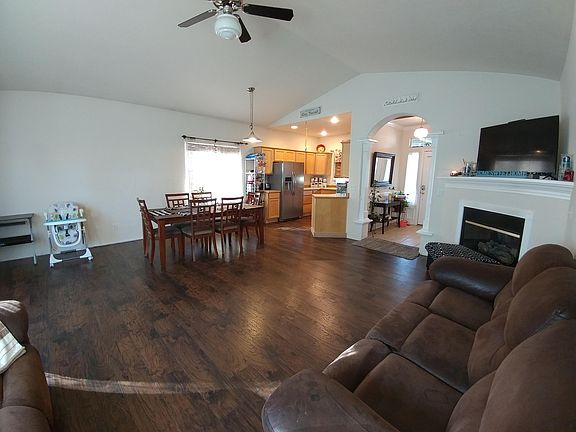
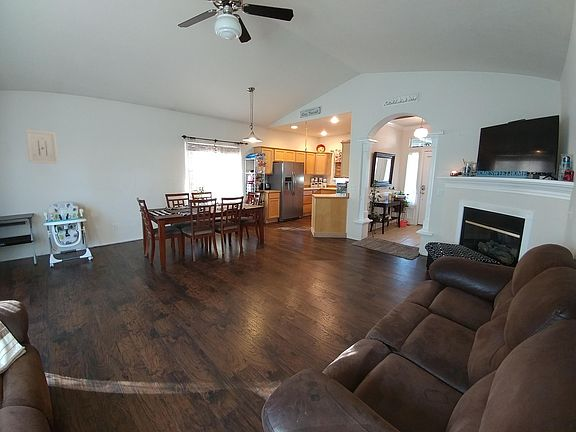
+ wall art (42, 147)
